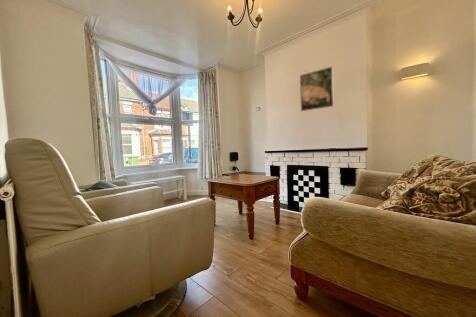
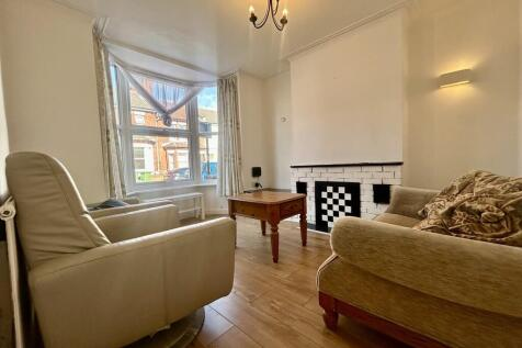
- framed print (316, 90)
